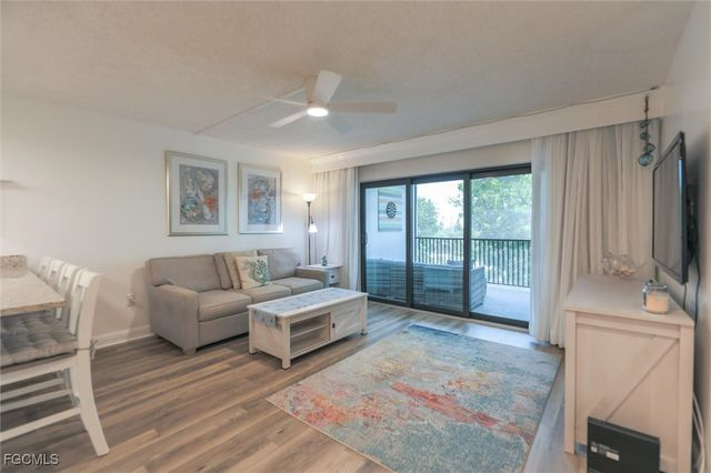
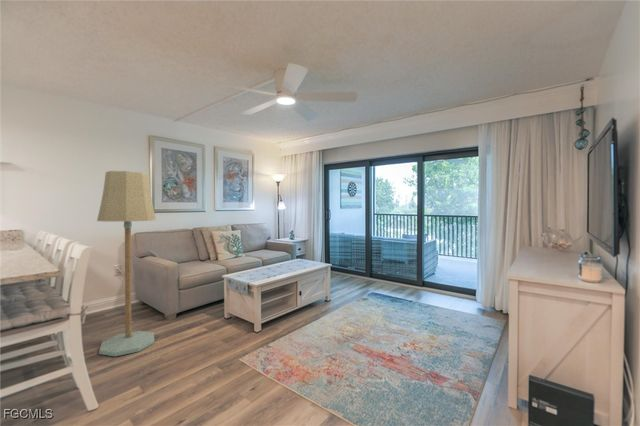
+ floor lamp (127, 259)
